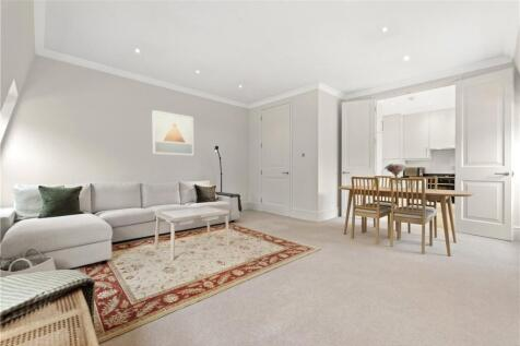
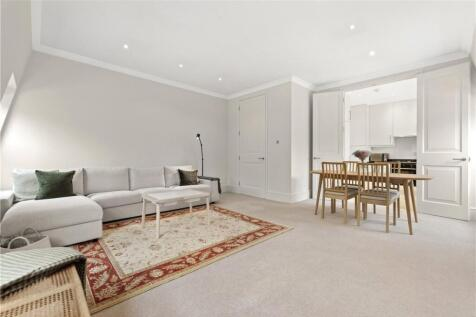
- wall art (174, 134)
